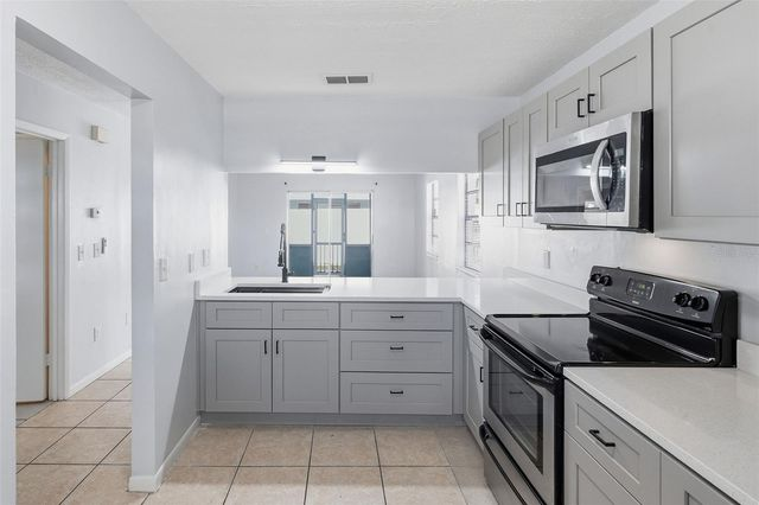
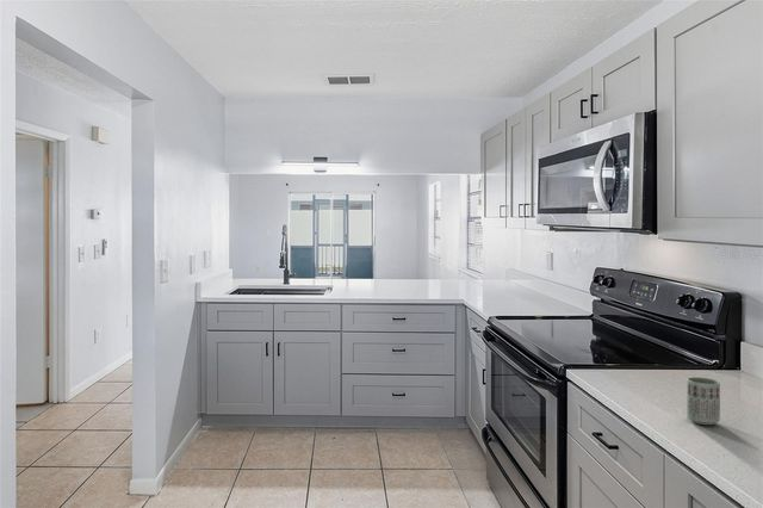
+ cup (702, 401)
